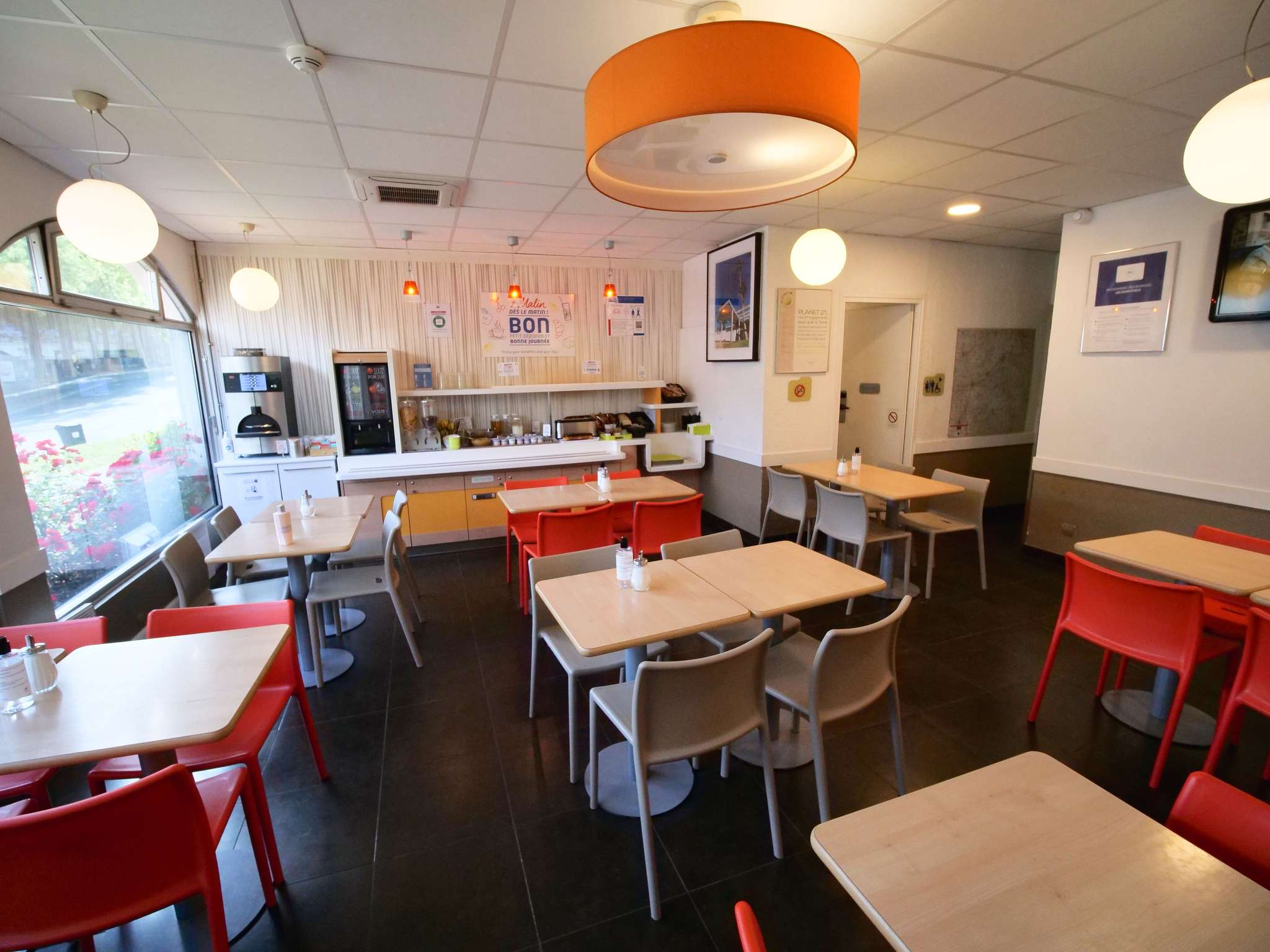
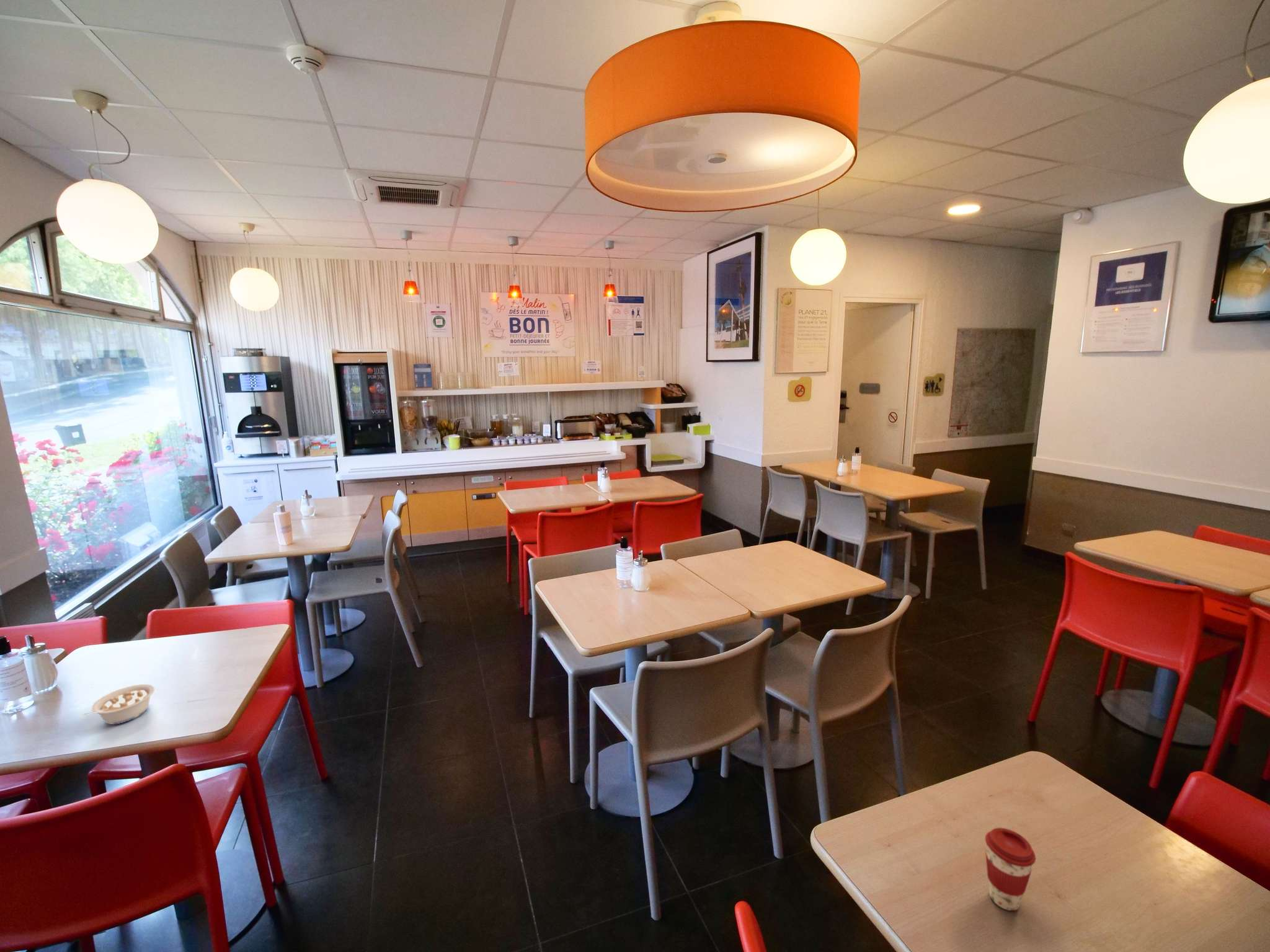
+ coffee cup (1007, 870)
+ legume (124, 705)
